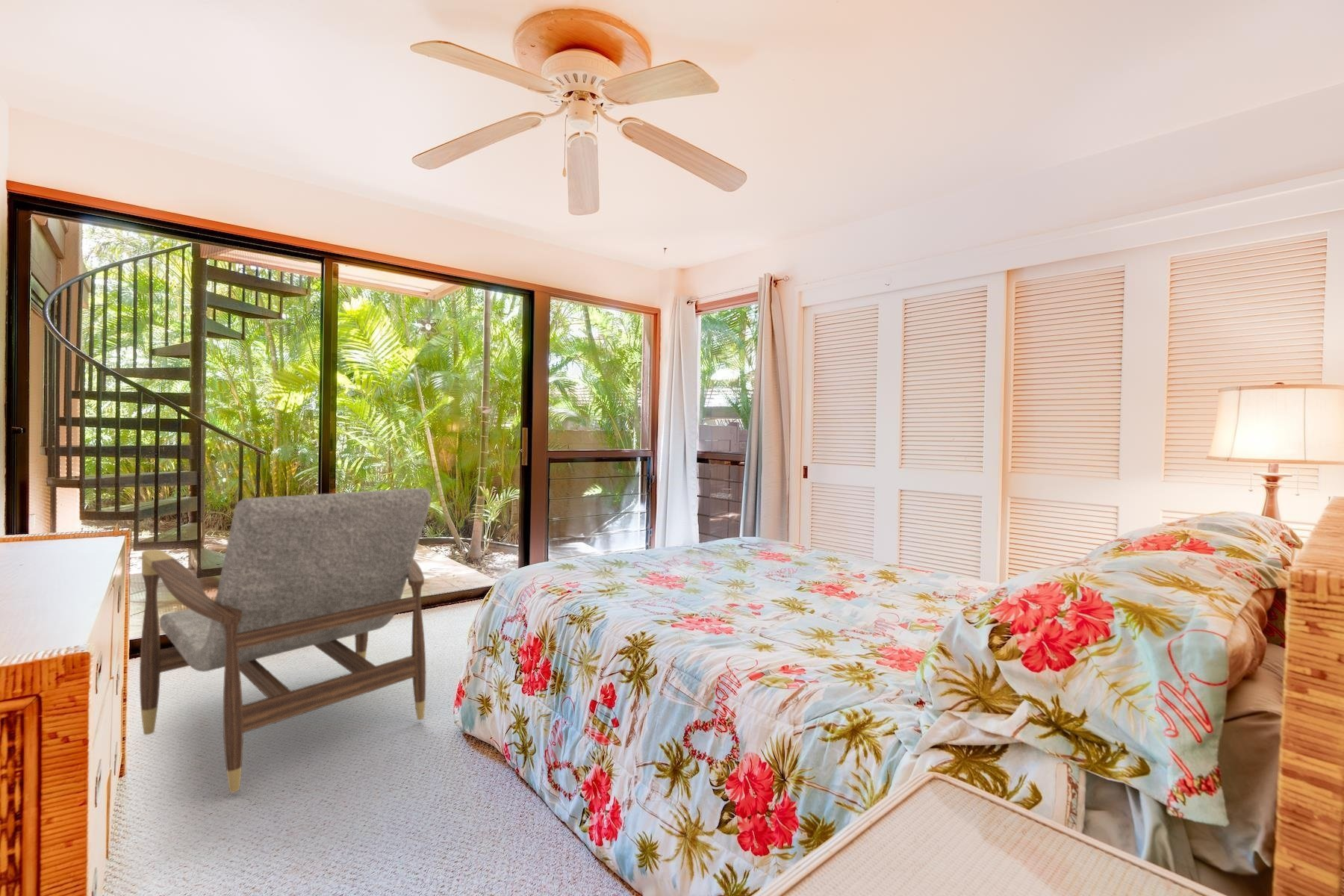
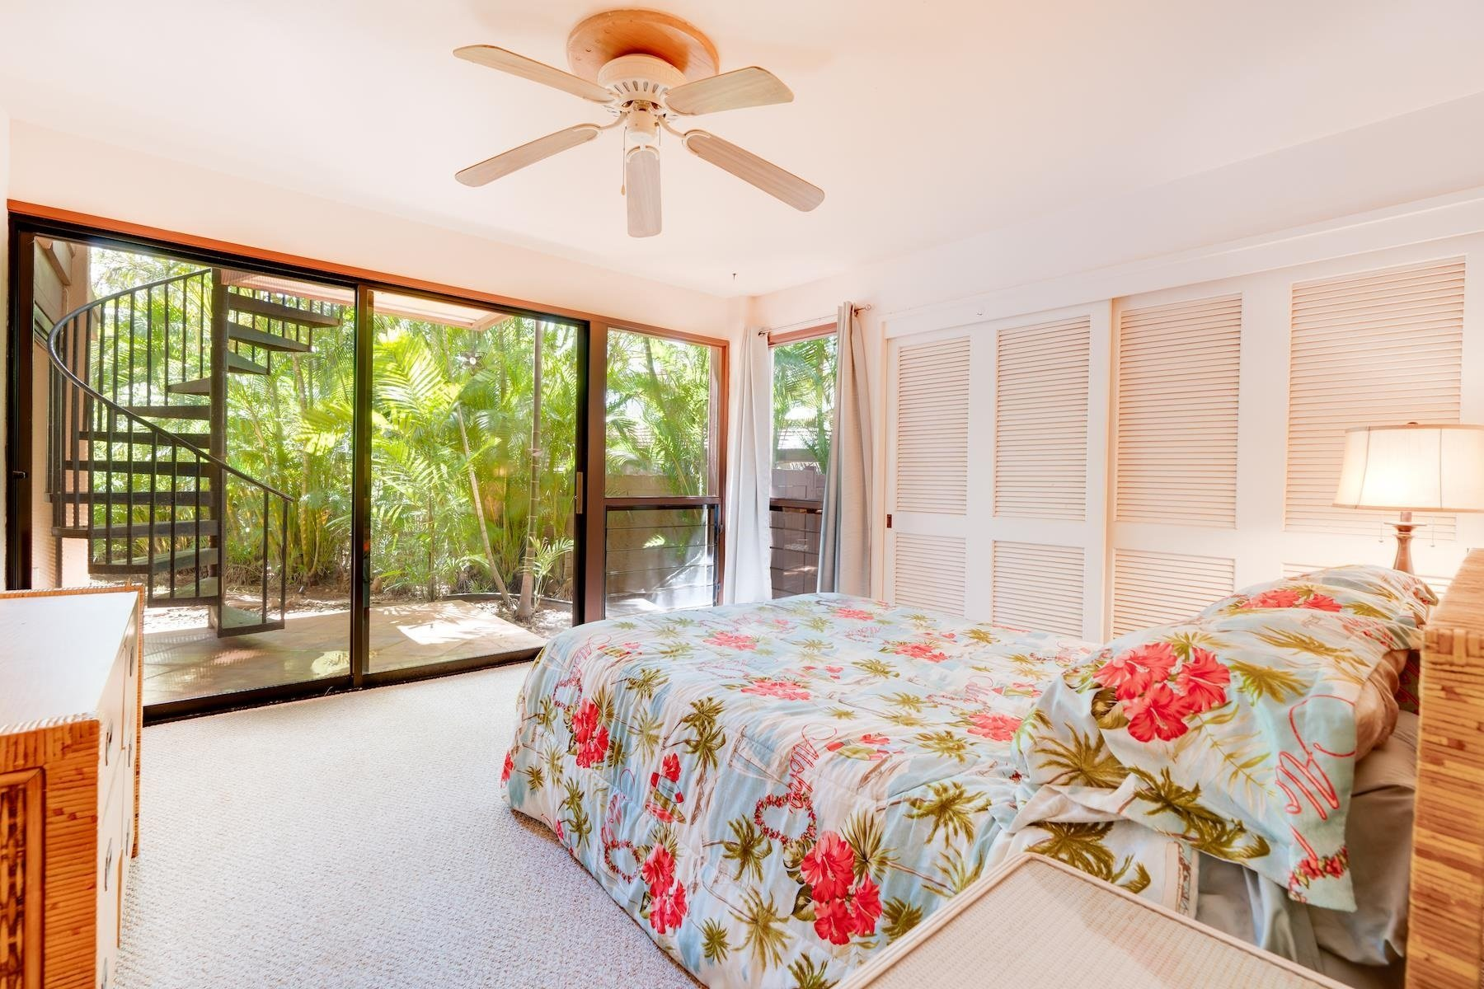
- armchair (296, 603)
